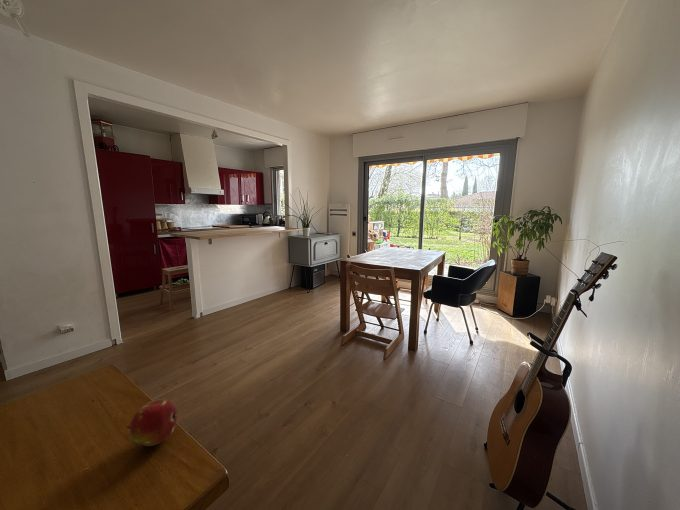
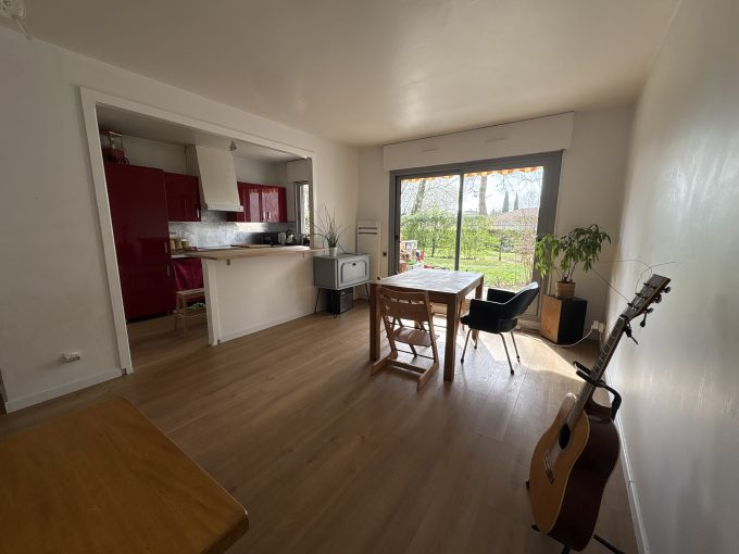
- fruit (151, 422)
